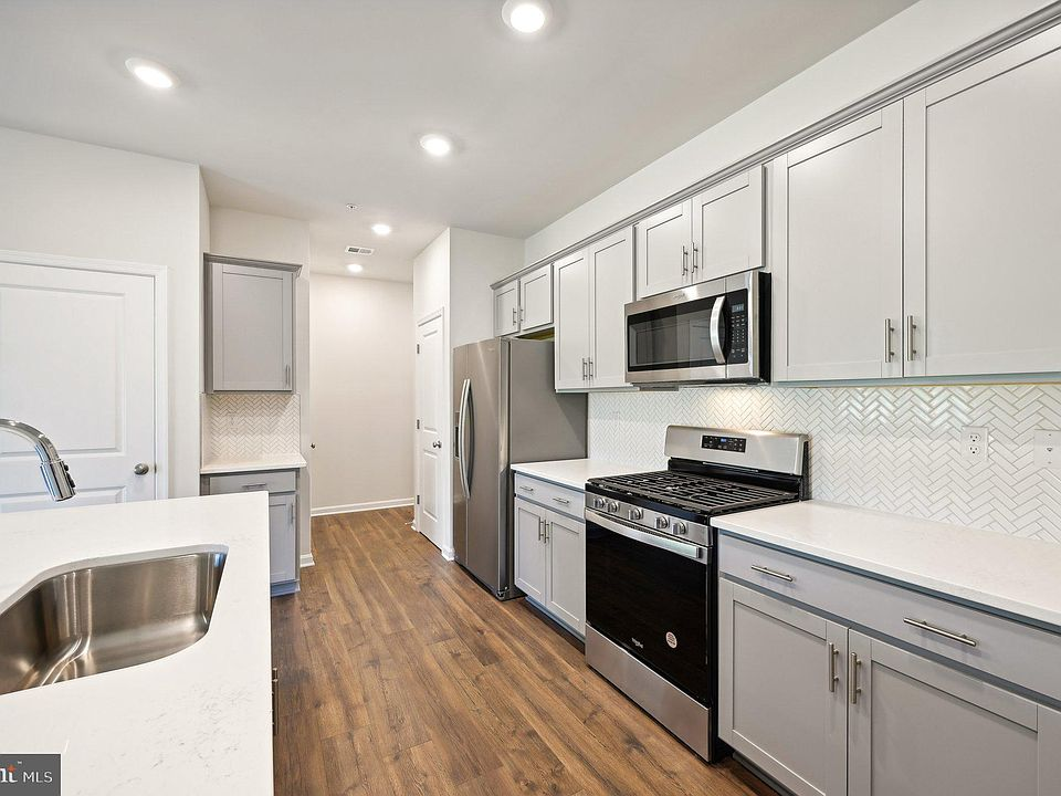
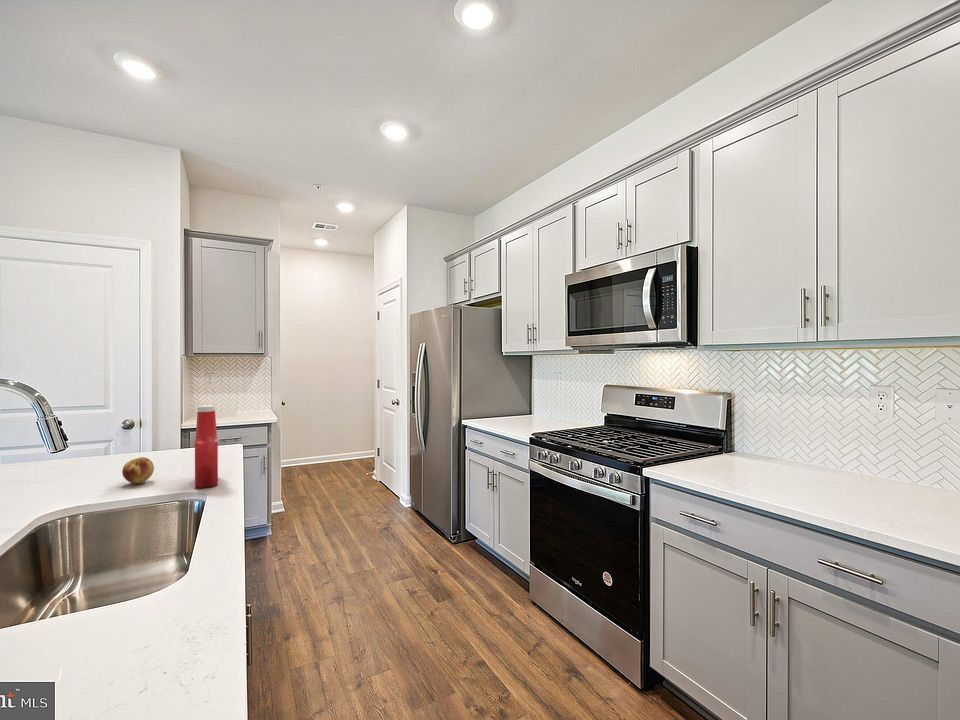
+ fruit (138, 470)
+ soap bottle (206, 444)
